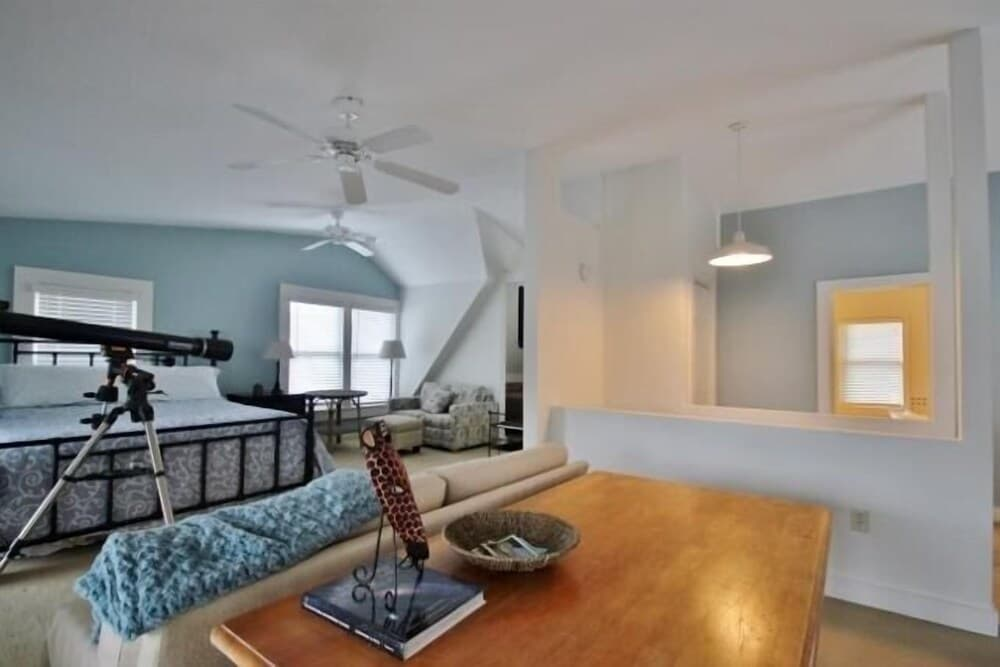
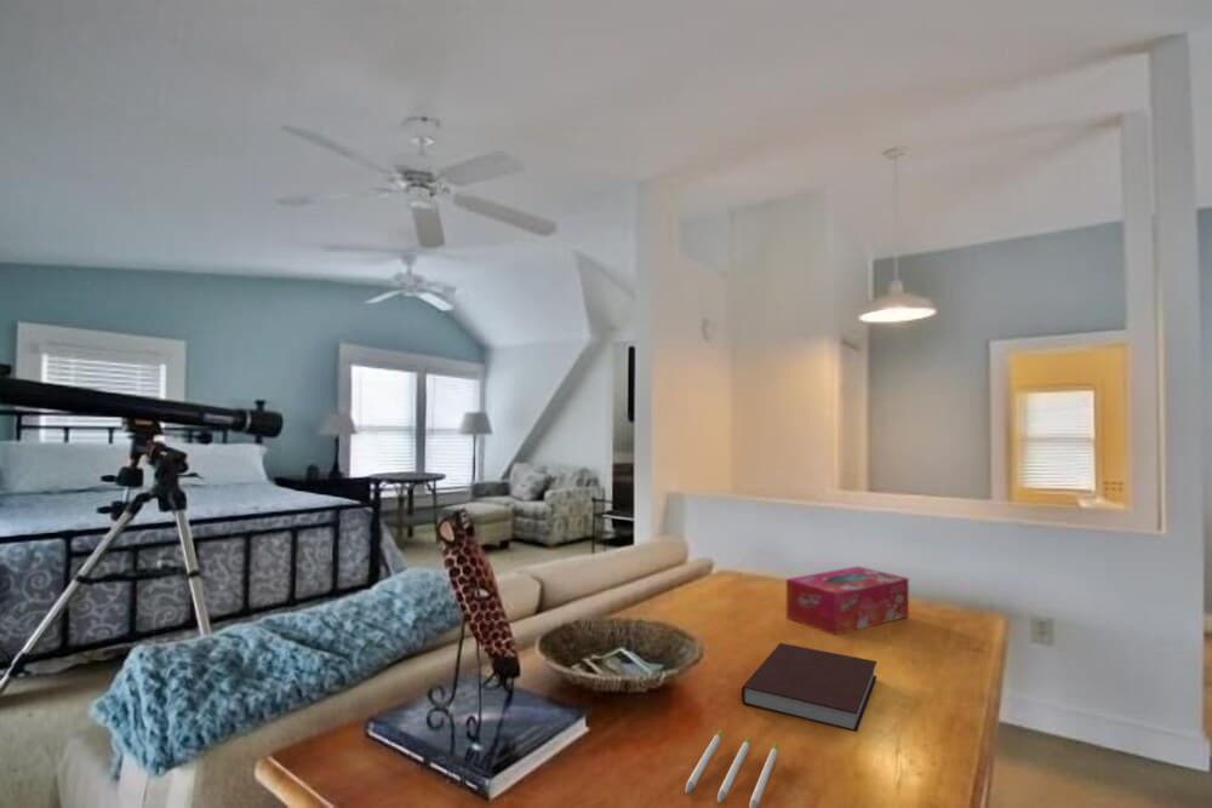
+ tissue box (847, 597)
+ notebook (812, 681)
+ pen (733, 768)
